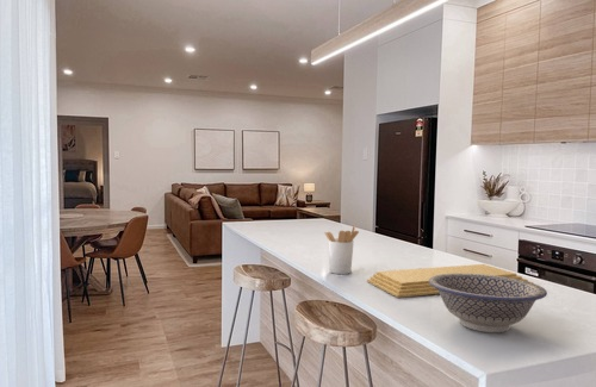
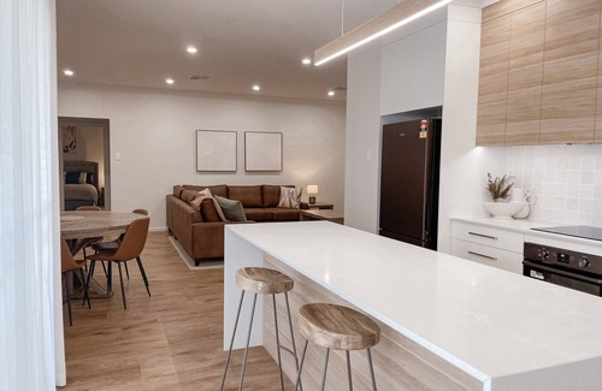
- utensil holder (342, 249)
- cutting board (449, 273)
- bowl (484, 304)
